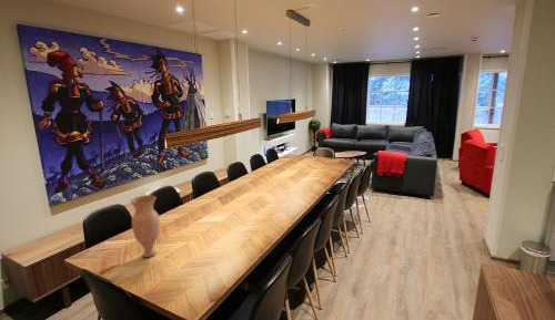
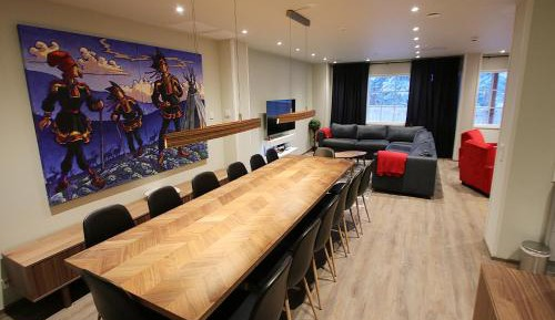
- vase (145, 227)
